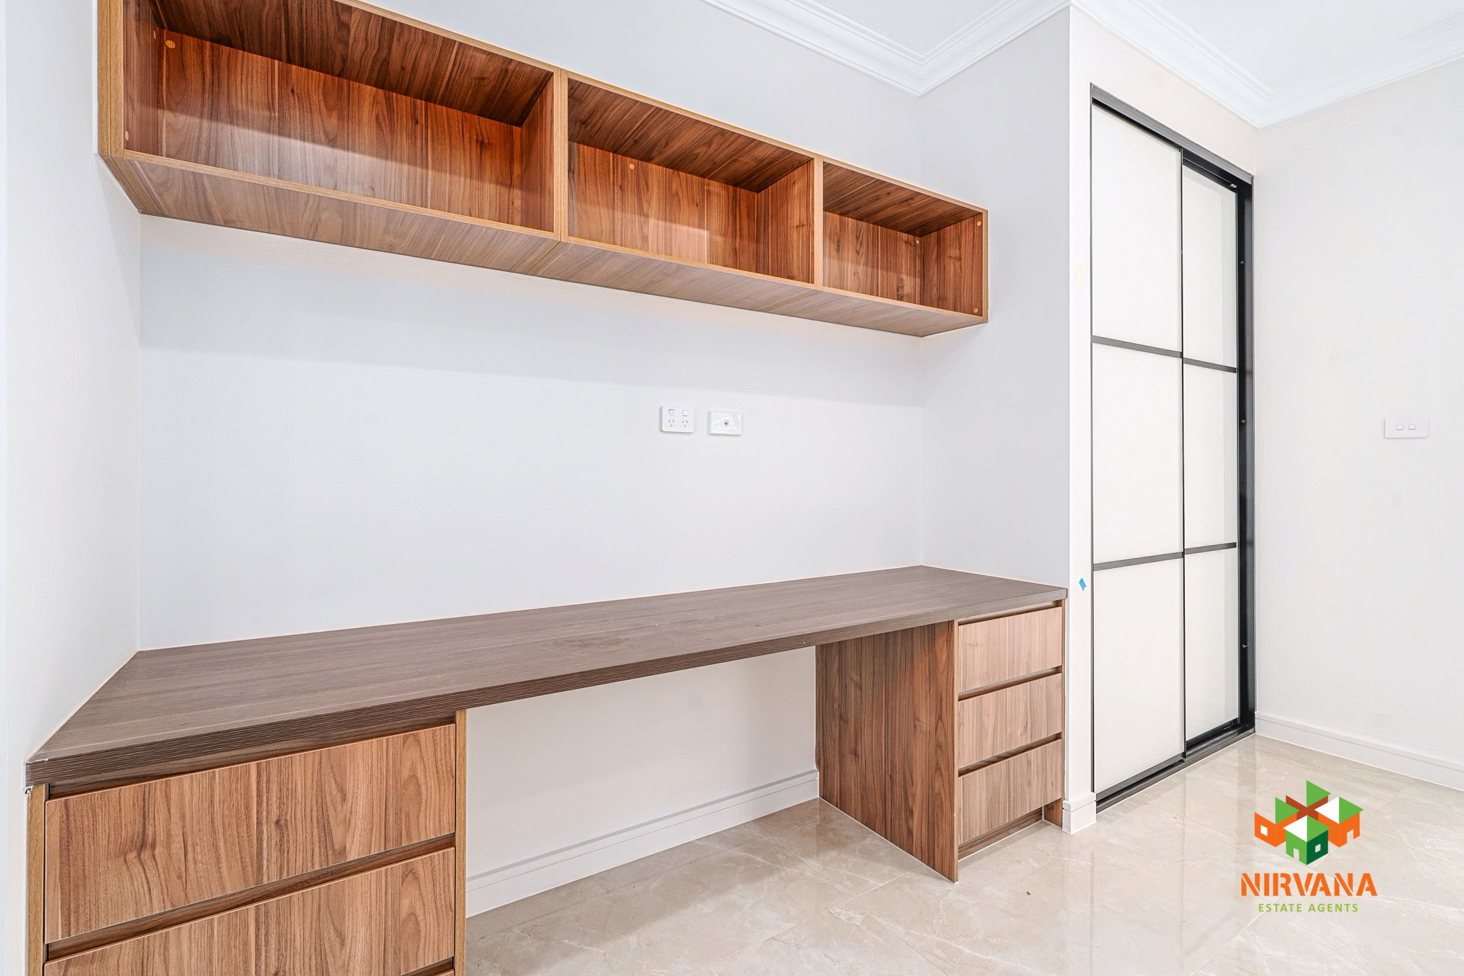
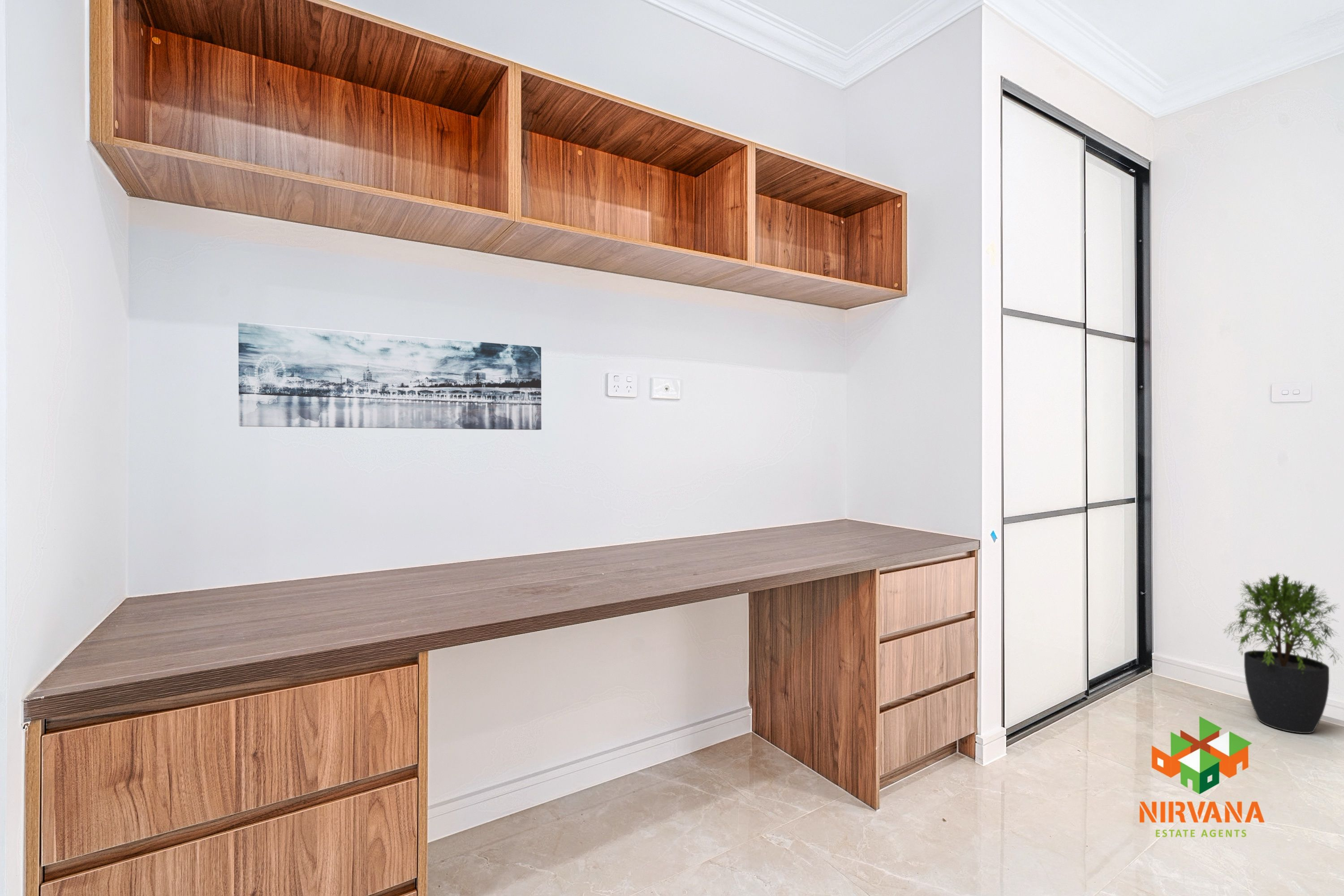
+ potted plant (1279, 646)
+ wall art (406, 382)
